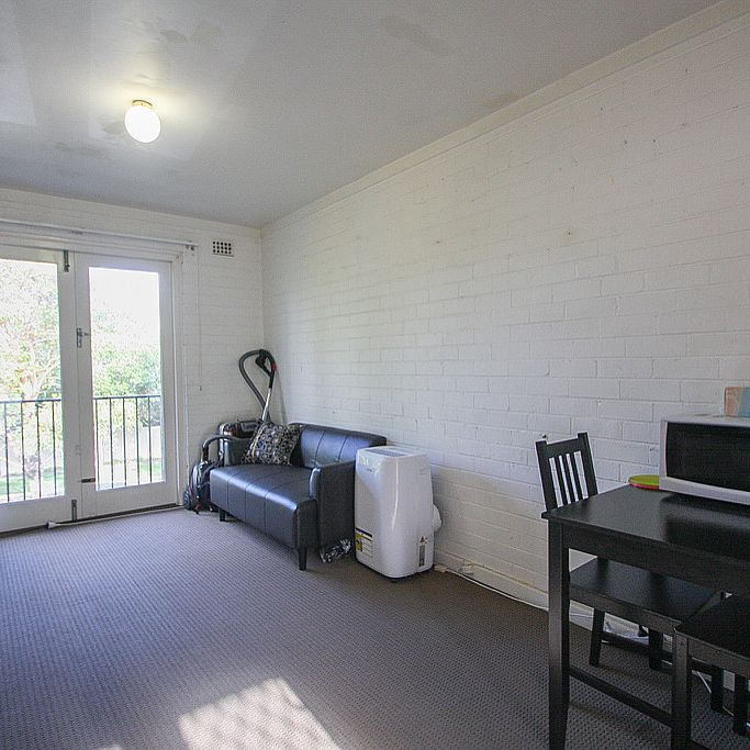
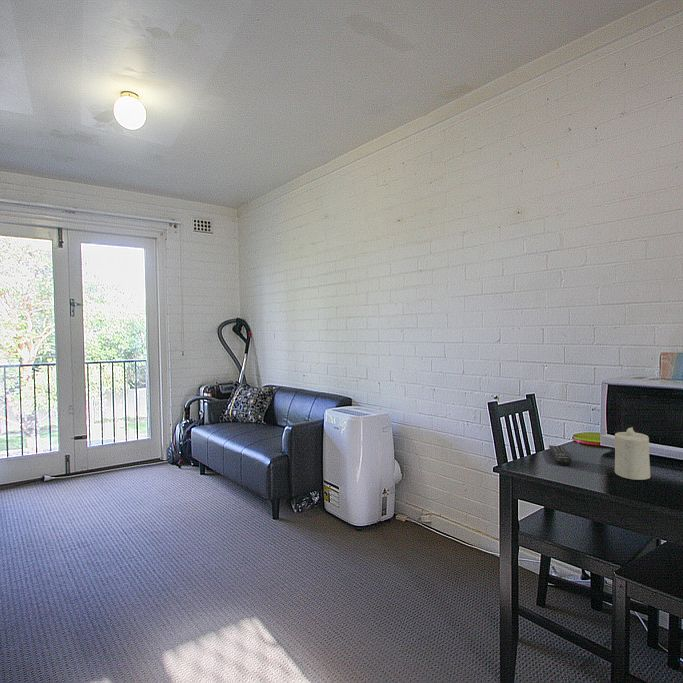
+ candle (632, 451)
+ remote control (559, 454)
